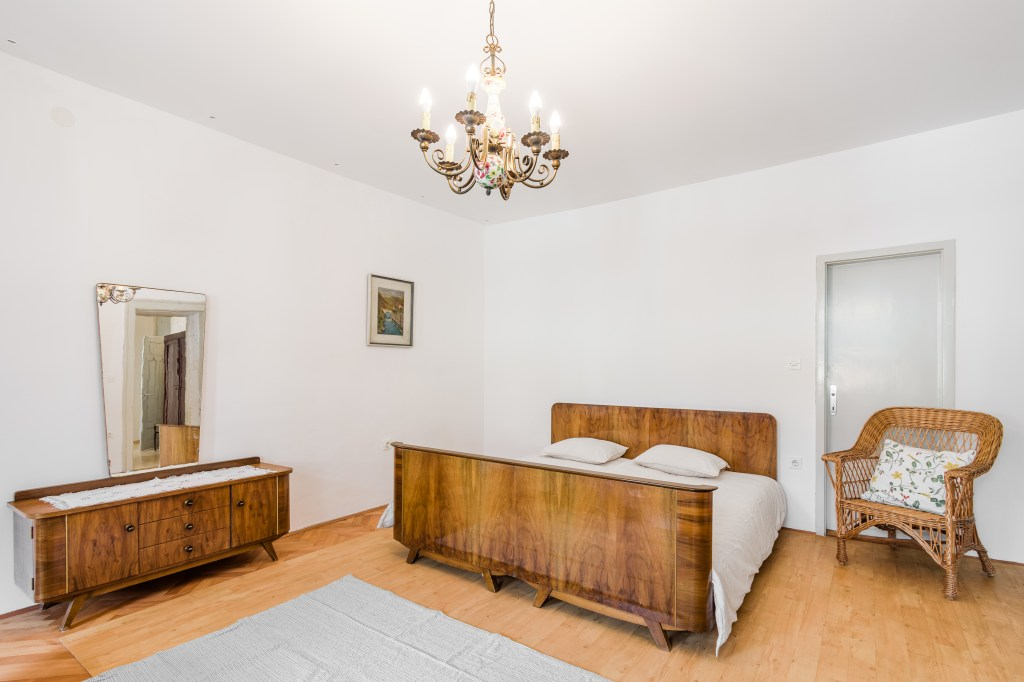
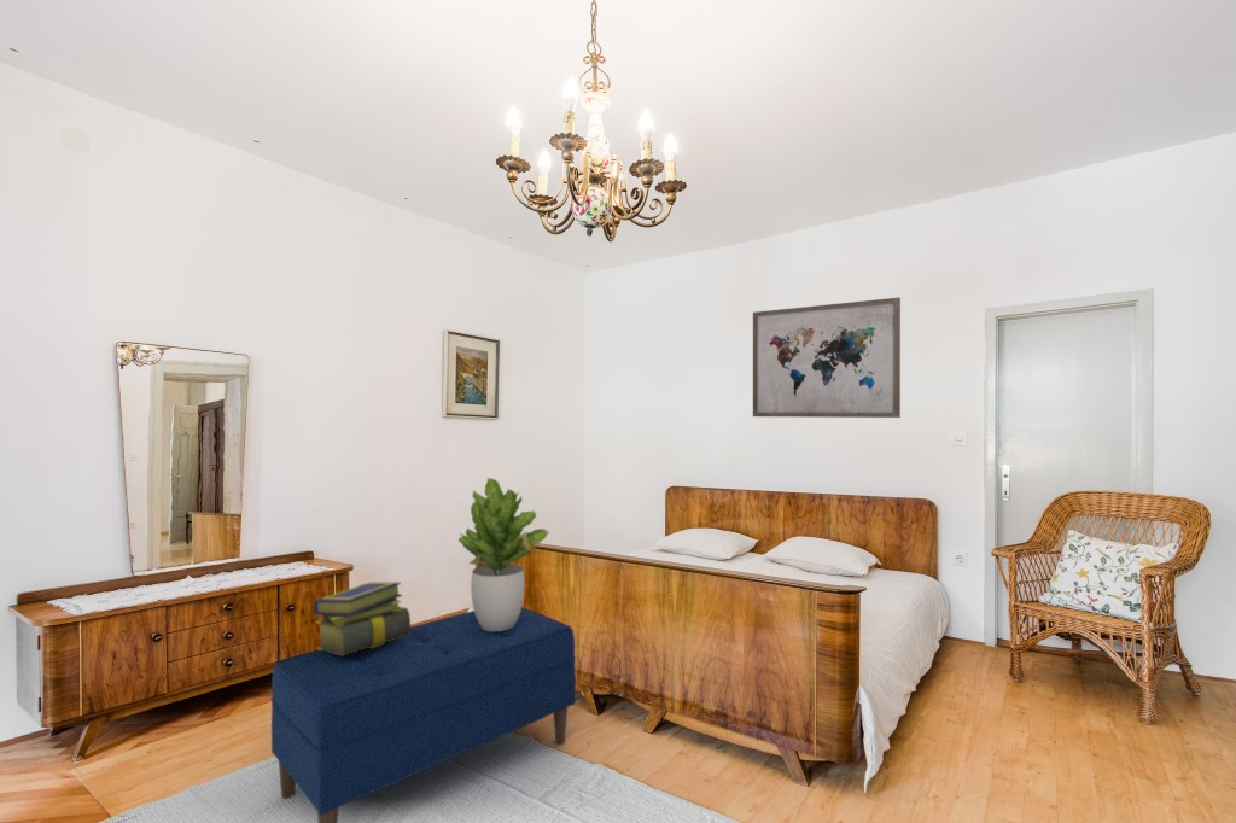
+ bench (435, 704)
+ potted plant (500, 551)
+ wall art (821, 361)
+ stack of books (362, 619)
